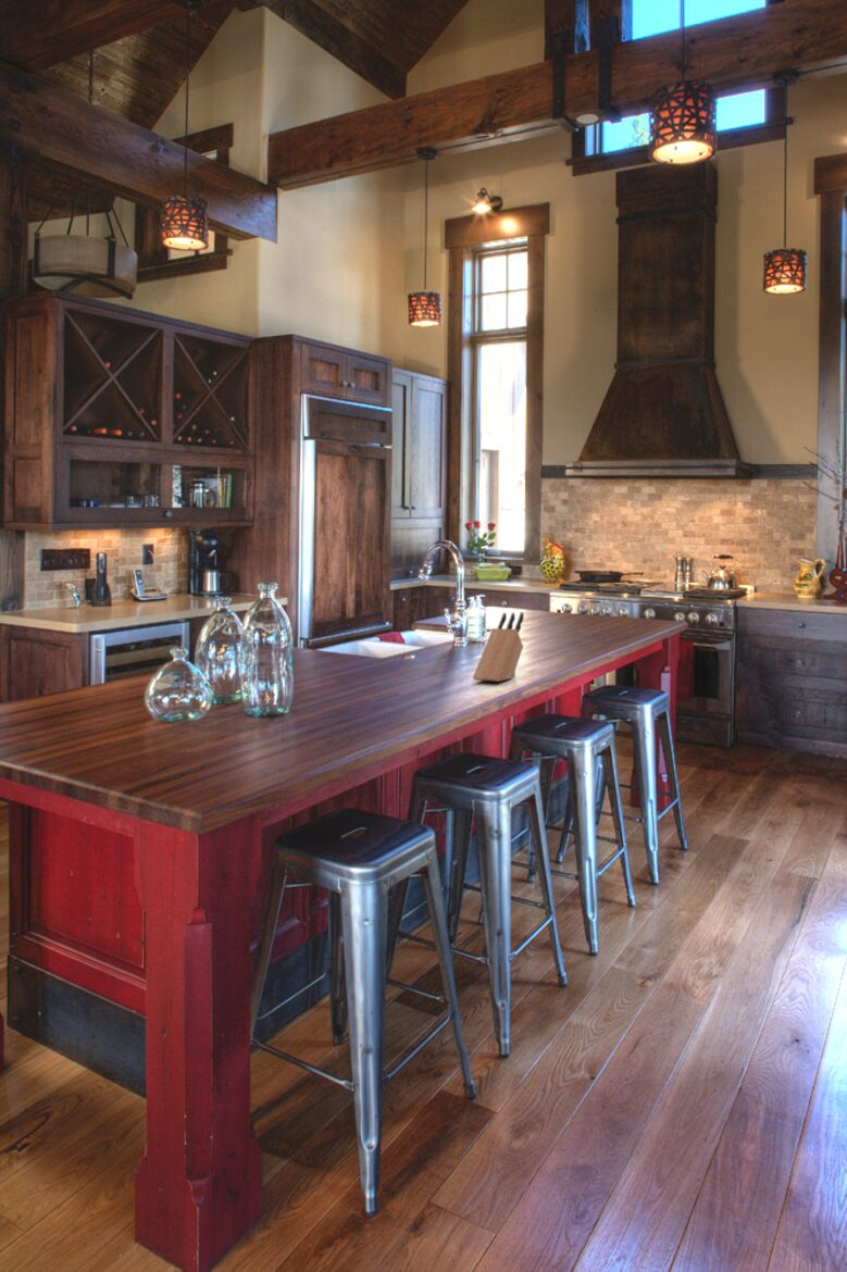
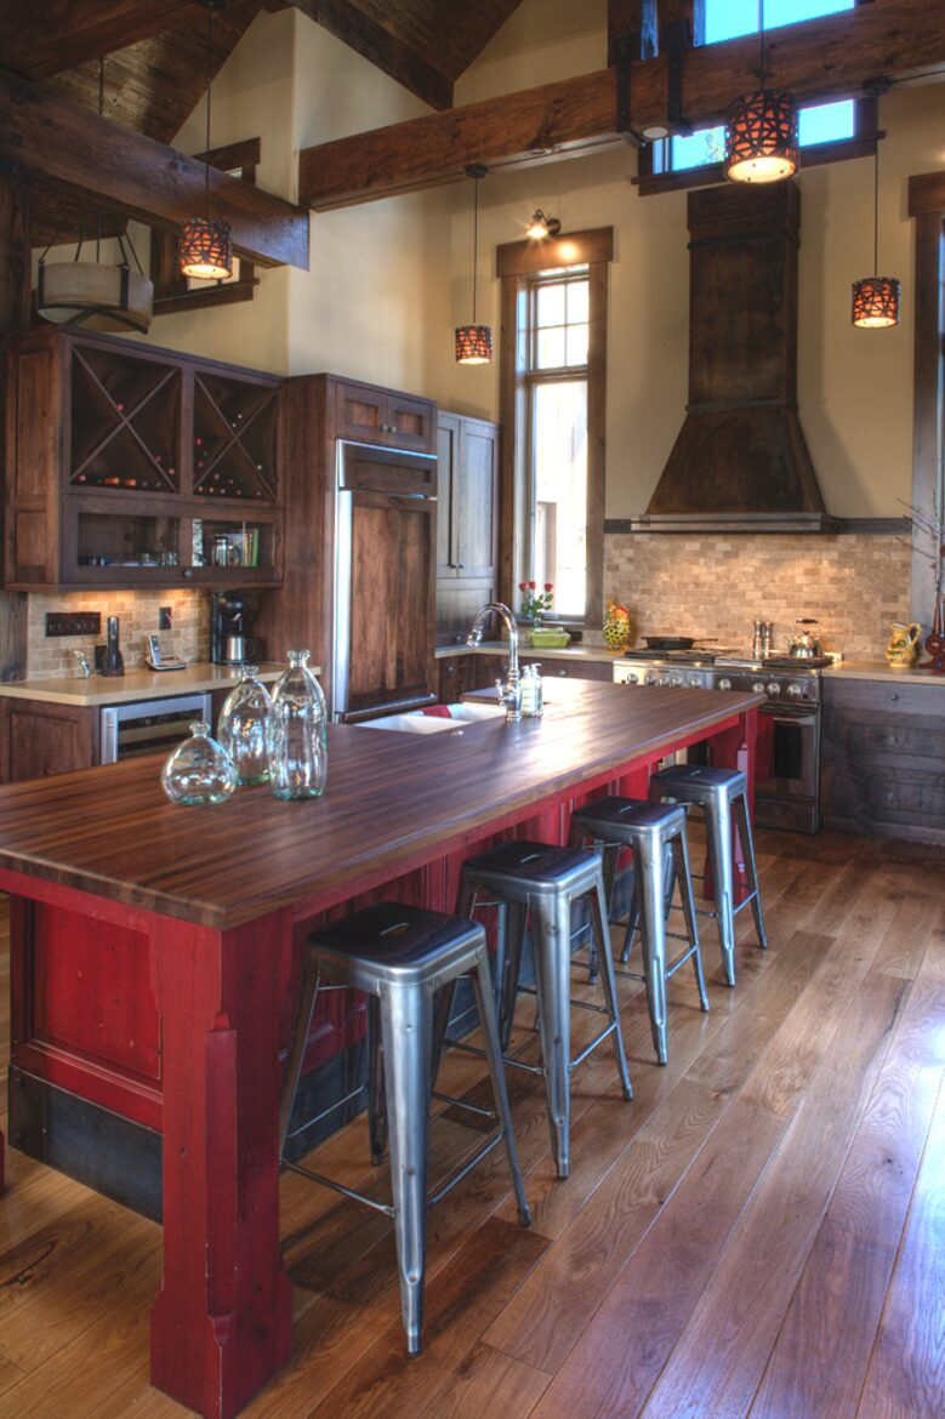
- knife block (500, 645)
